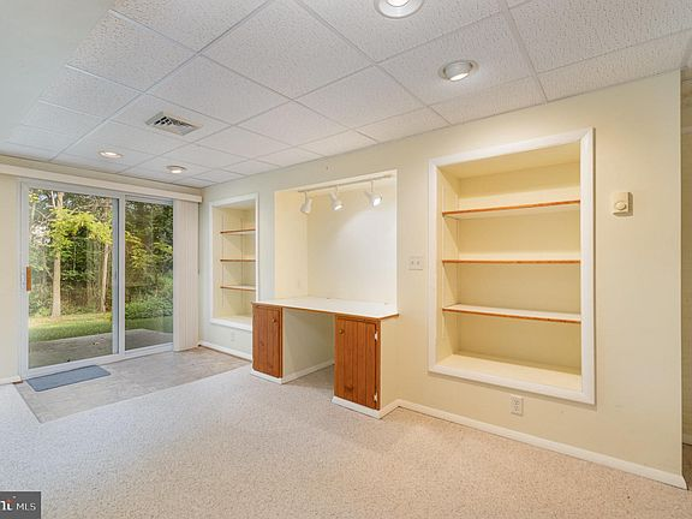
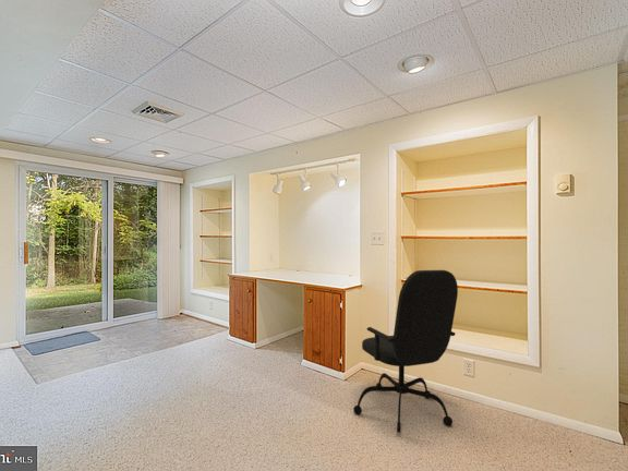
+ office chair (399, 338)
